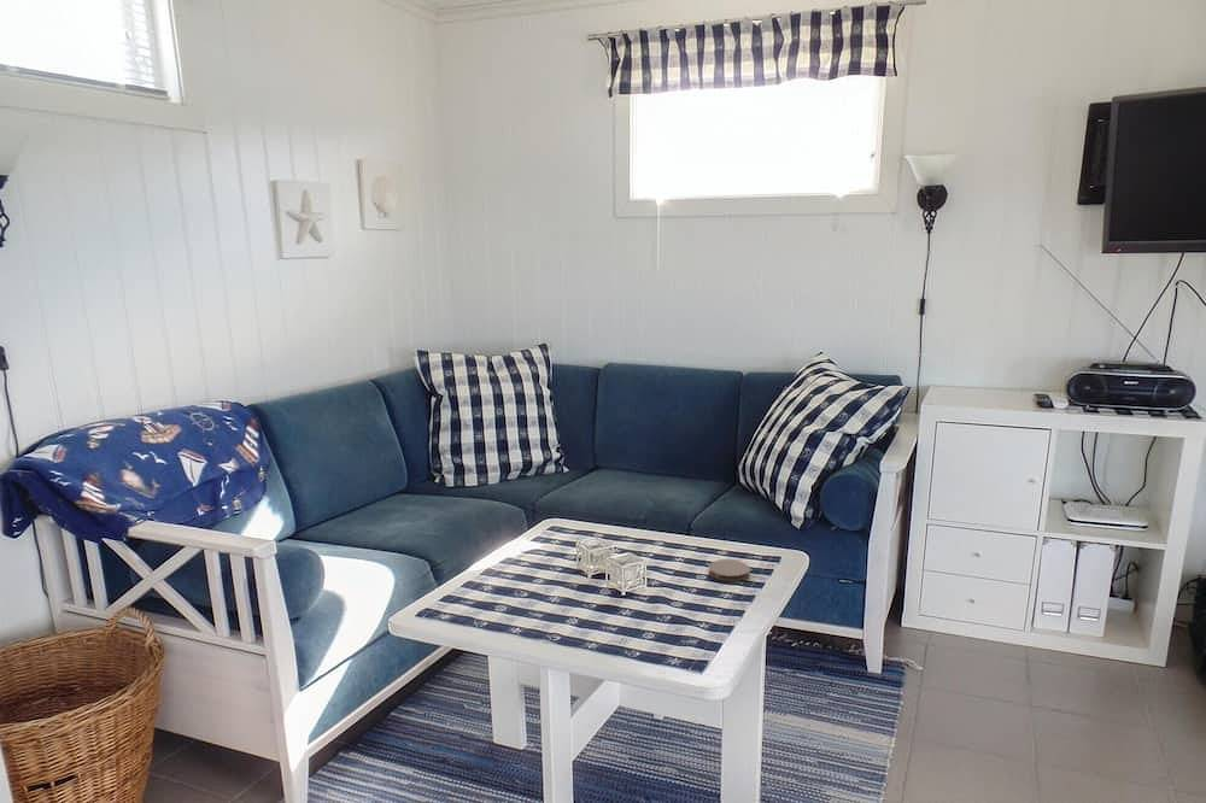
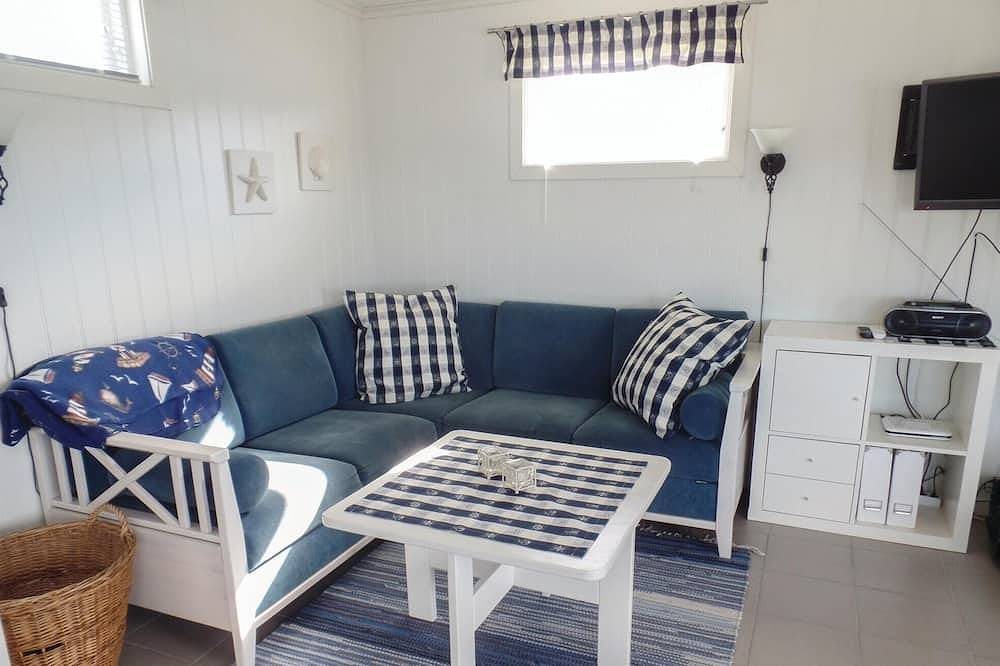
- coaster (728, 569)
